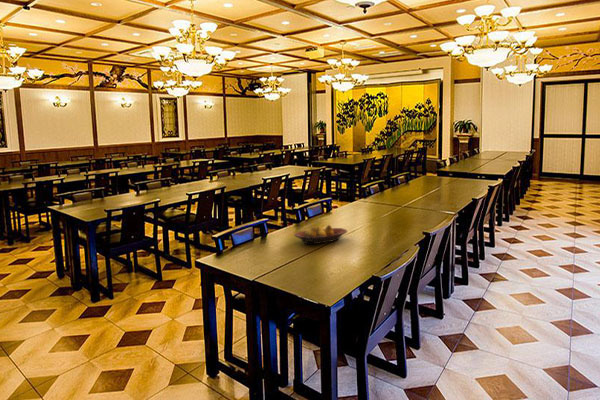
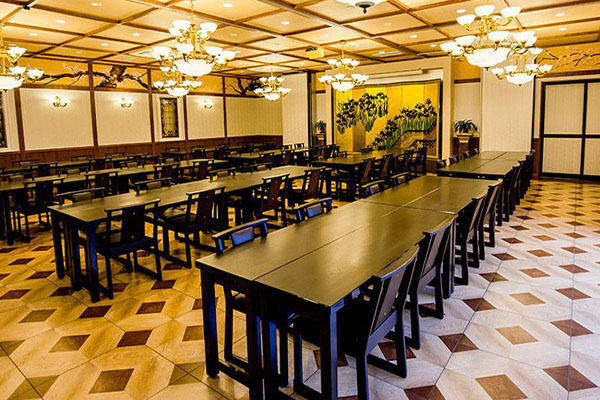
- fruit bowl (321, 233)
